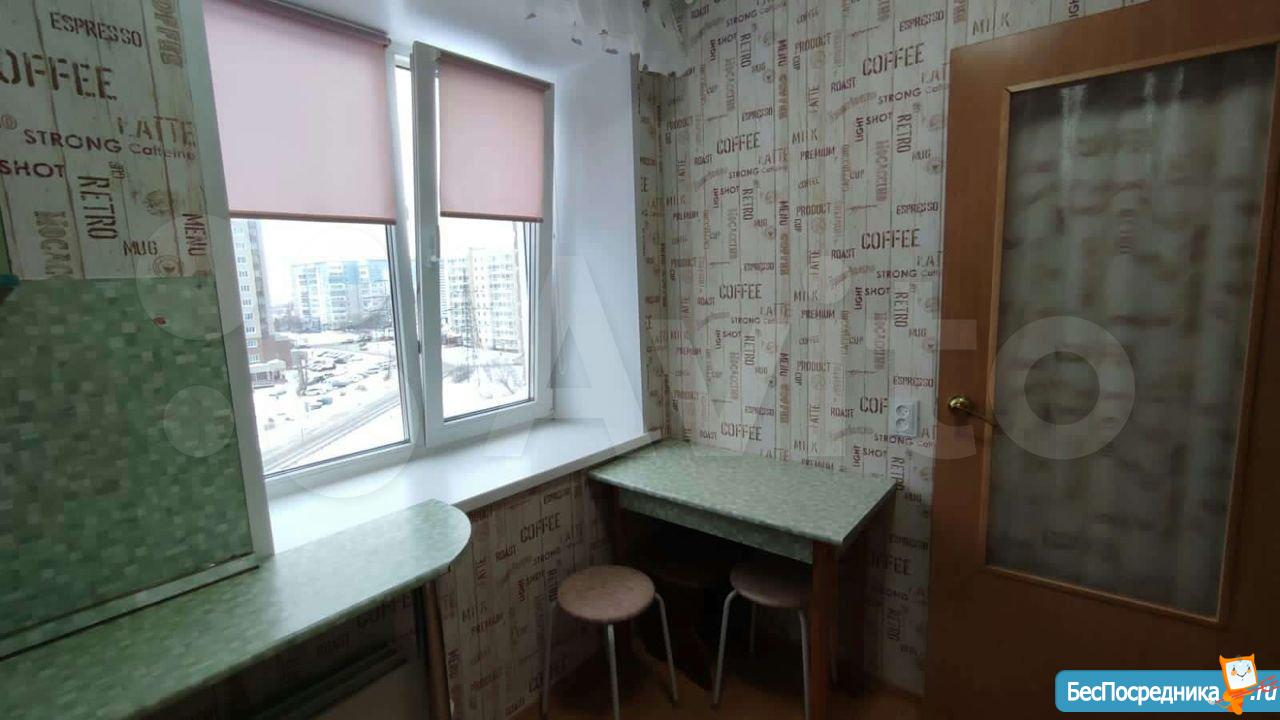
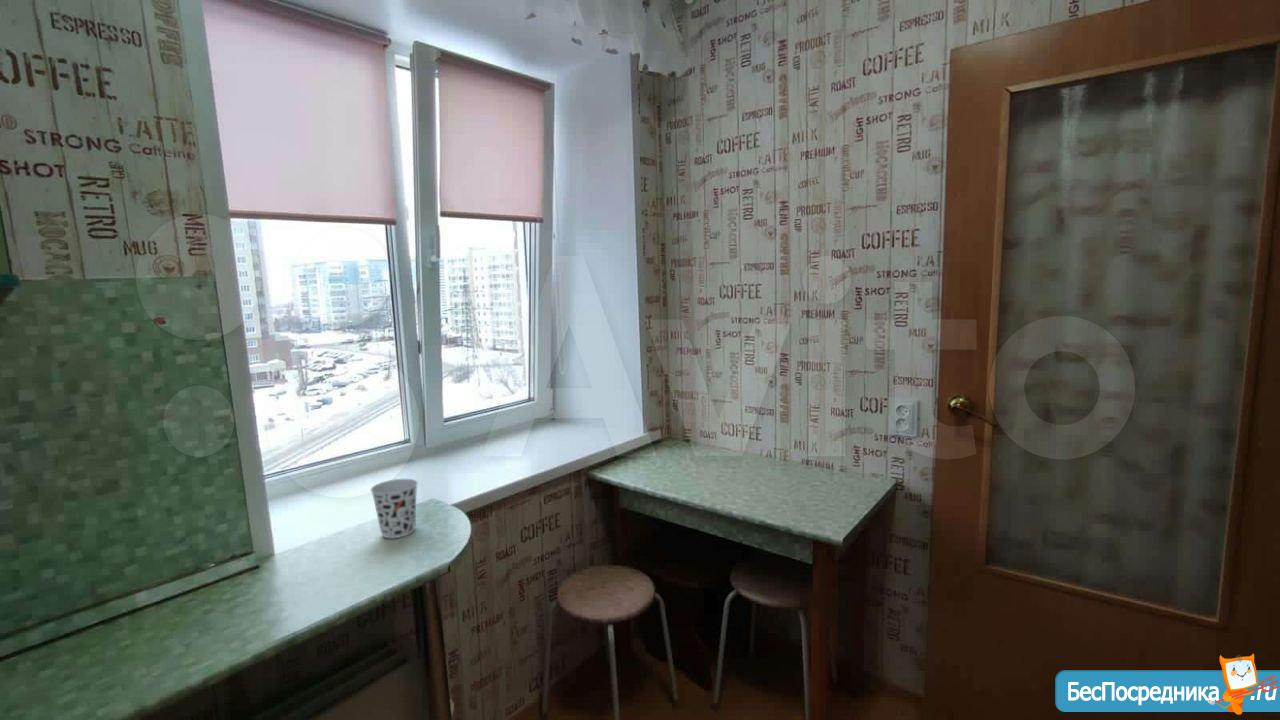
+ cup (396, 509)
